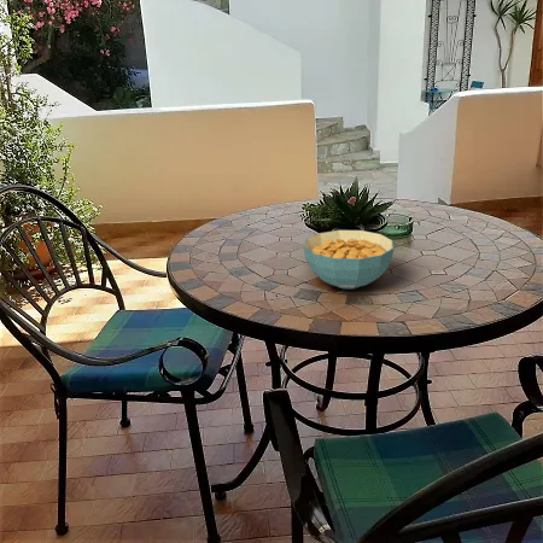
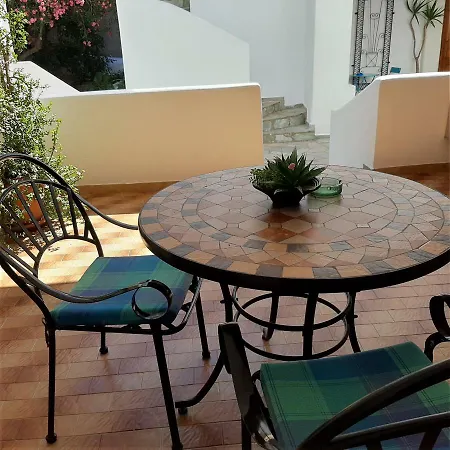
- cereal bowl (348, 263)
